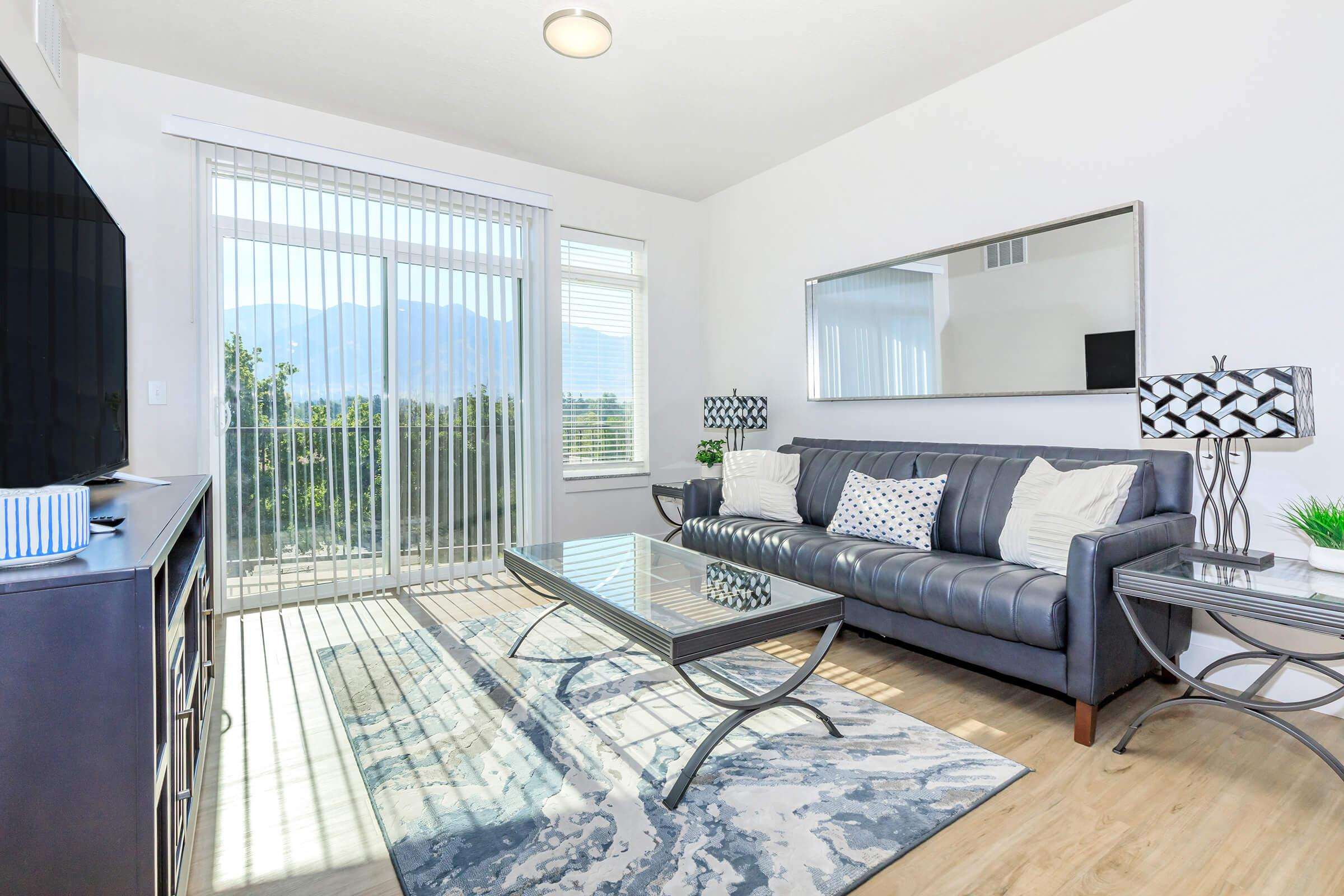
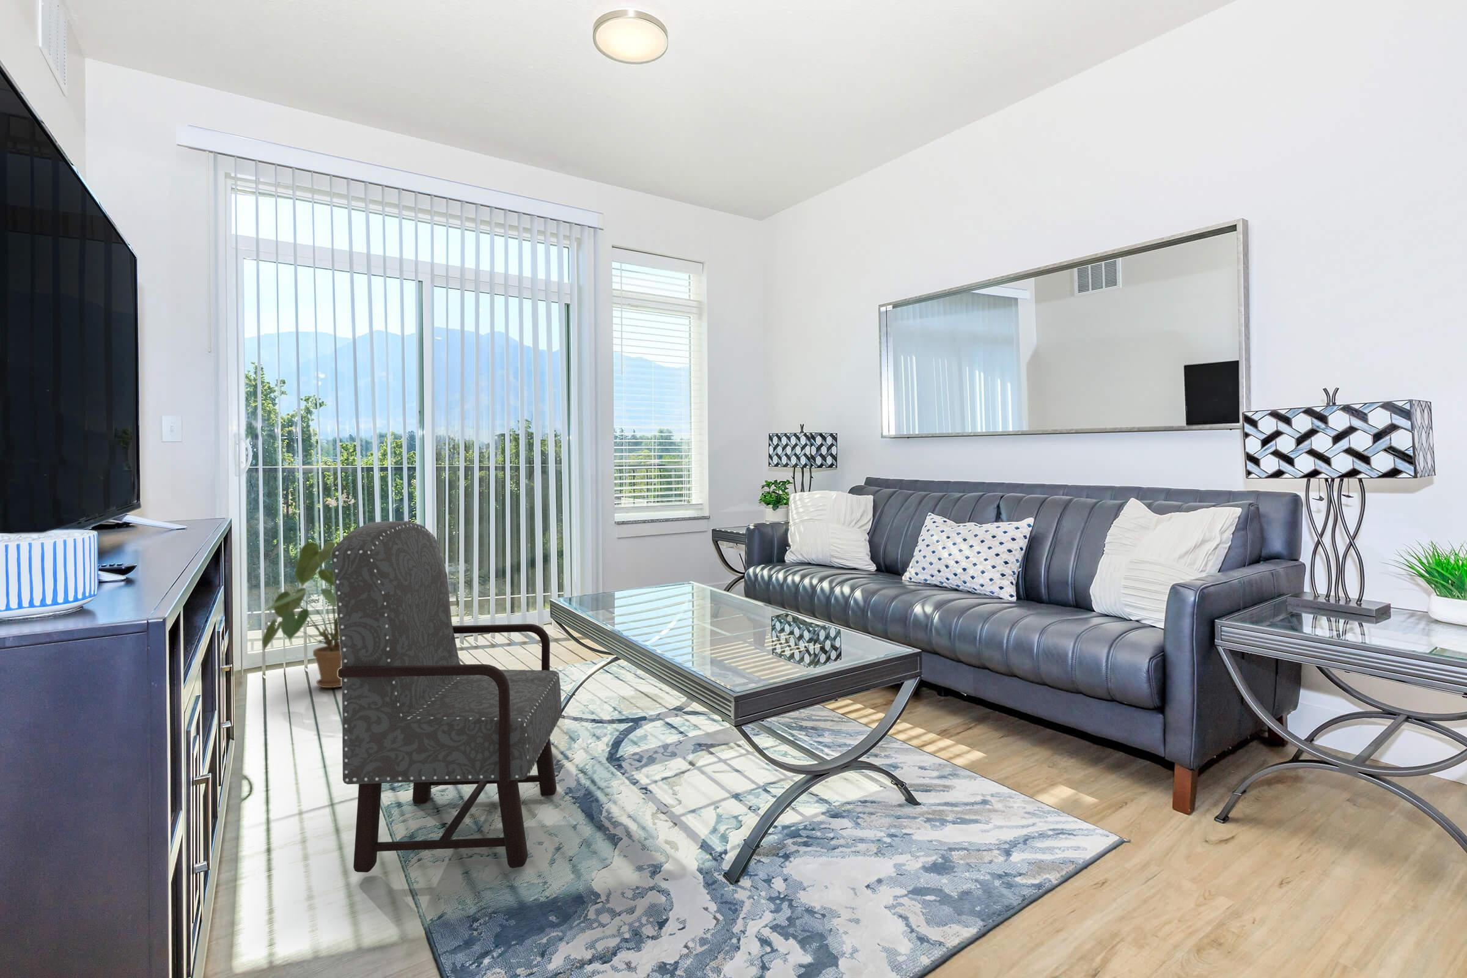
+ house plant (336, 608)
+ armchair (462, 676)
